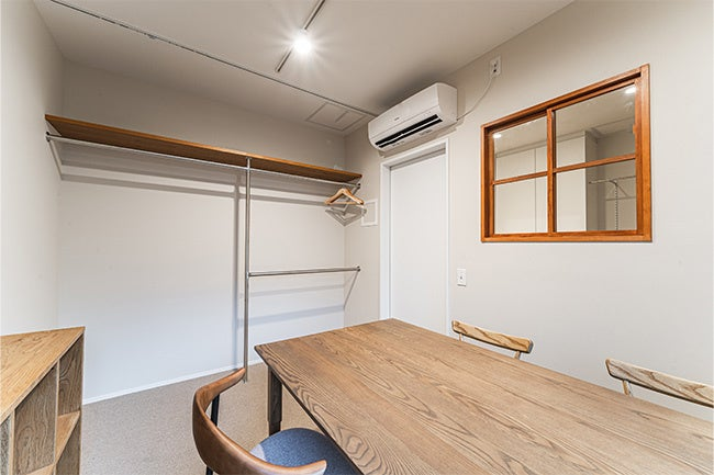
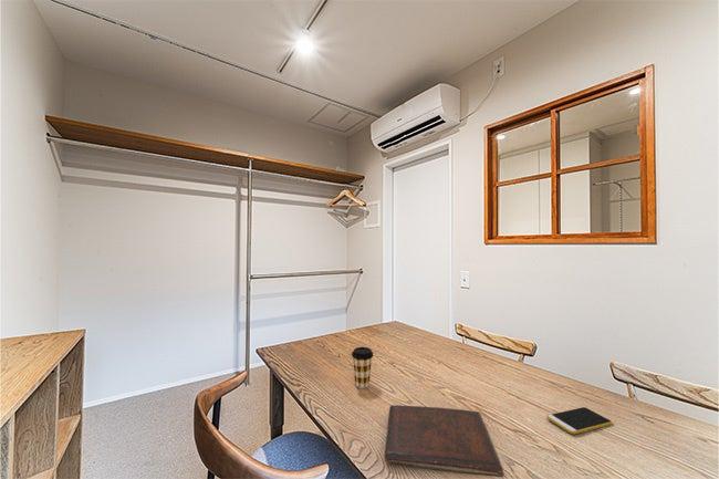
+ book (437, 434)
+ smartphone (579, 419)
+ coffee cup (362, 367)
